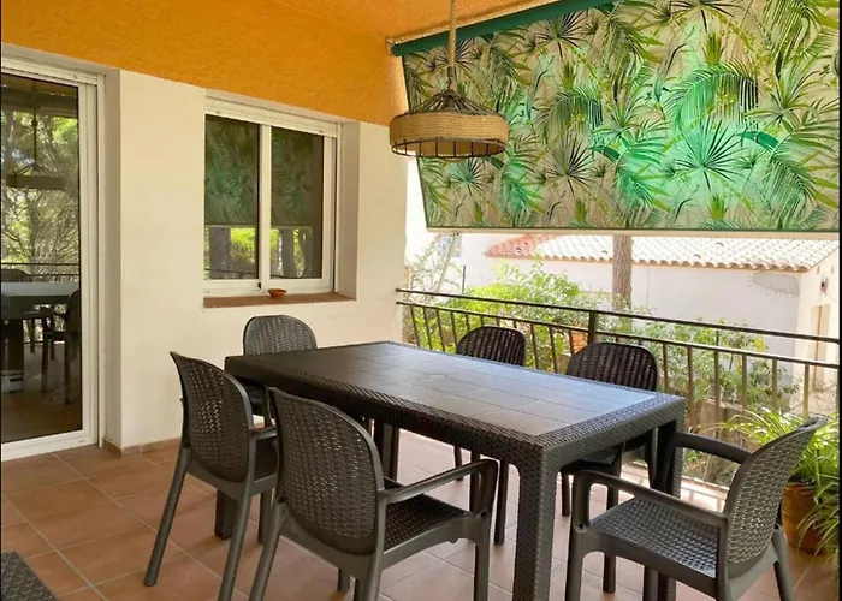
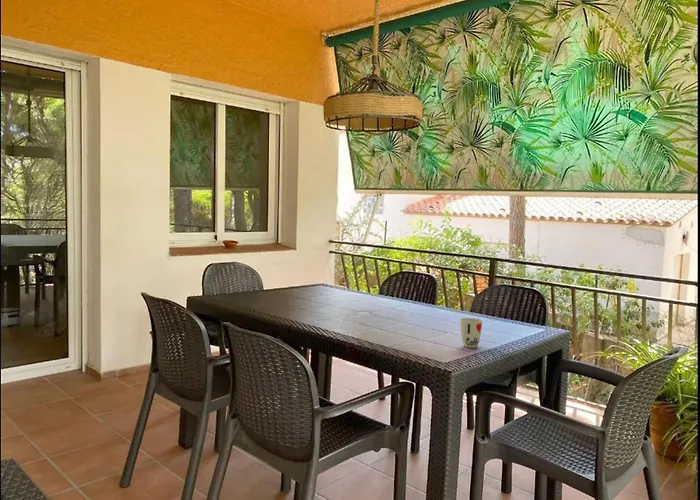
+ cup (470, 332)
